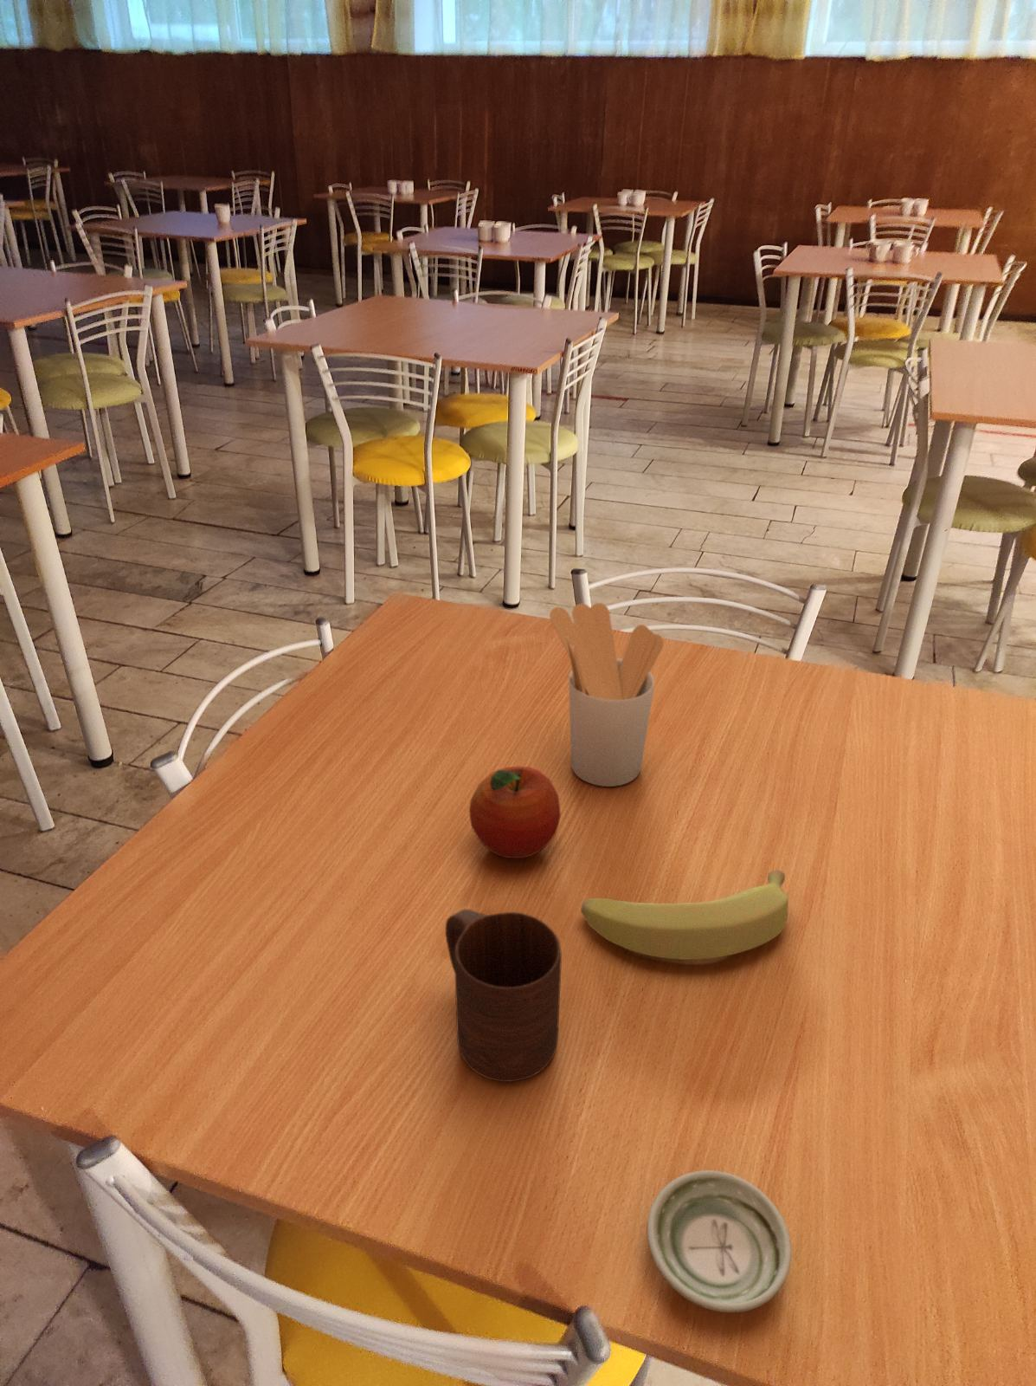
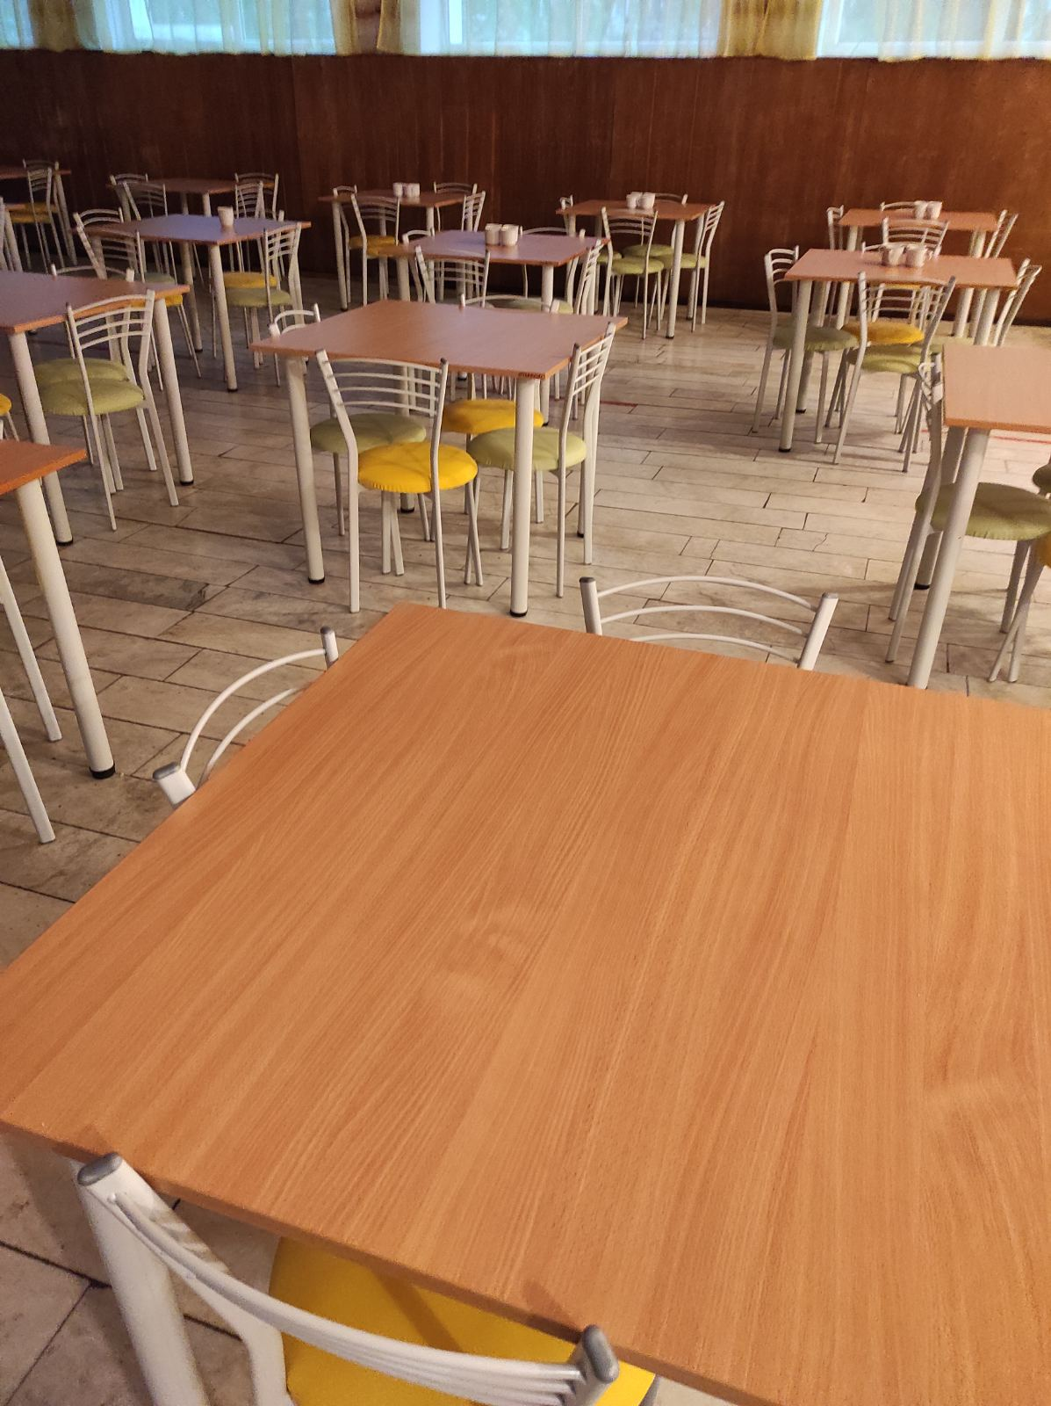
- cup (494, 990)
- banana (703, 901)
- fruit (515, 806)
- saucer (717, 1244)
- utensil holder (599, 690)
